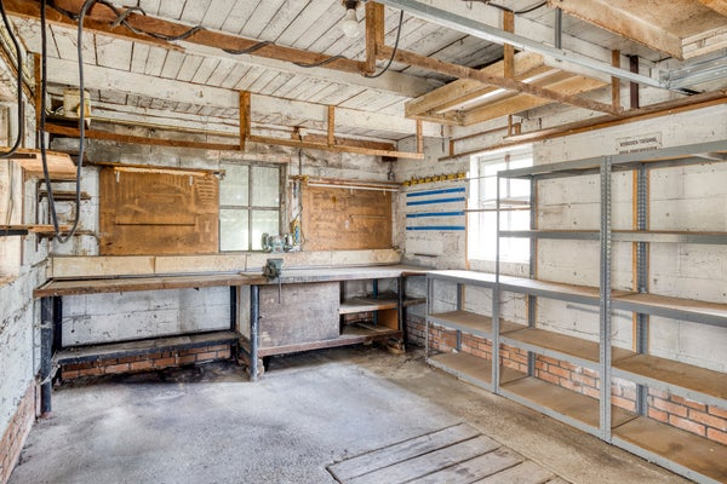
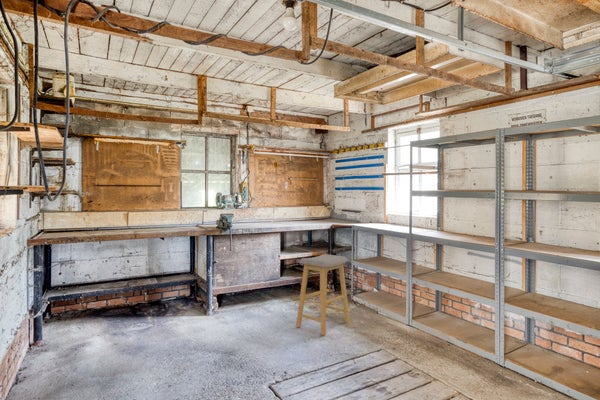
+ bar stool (323, 291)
